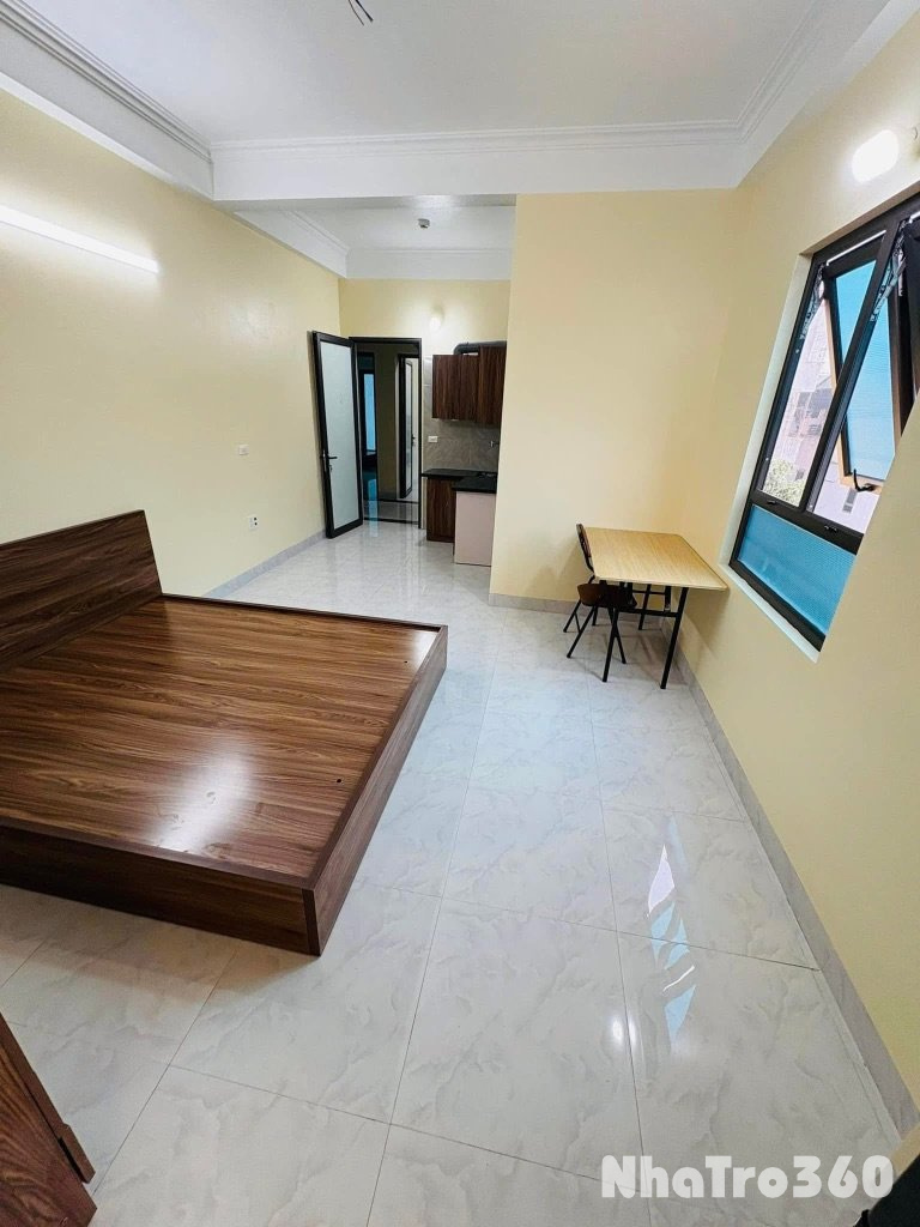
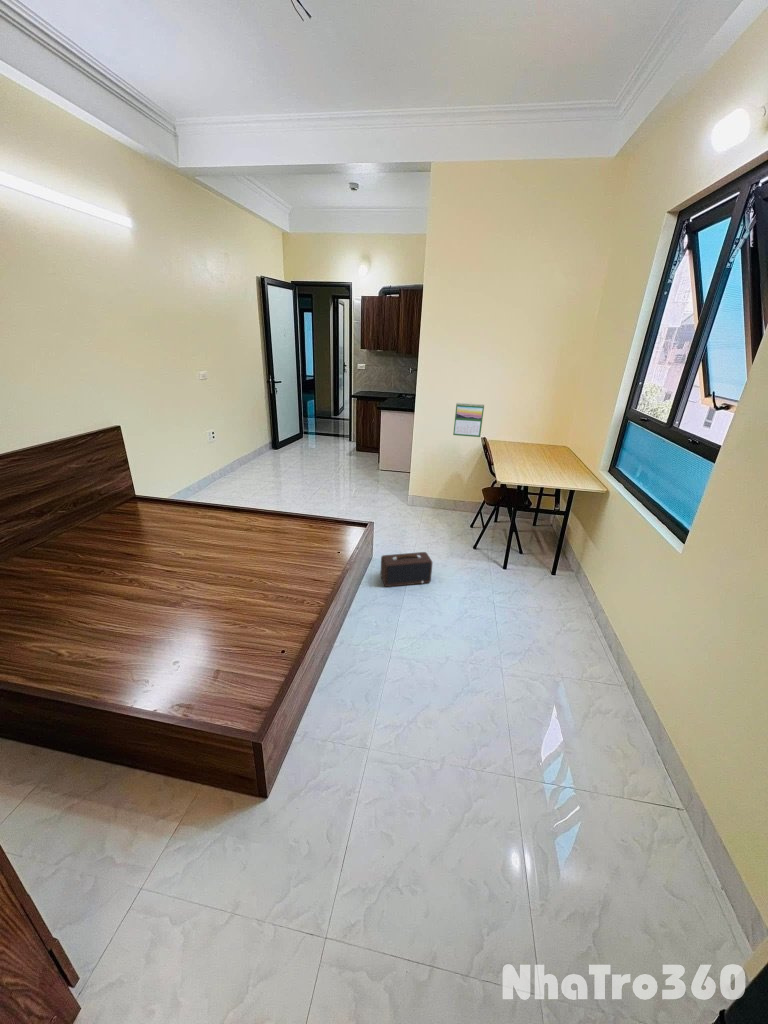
+ calendar (468, 419)
+ speaker (406, 567)
